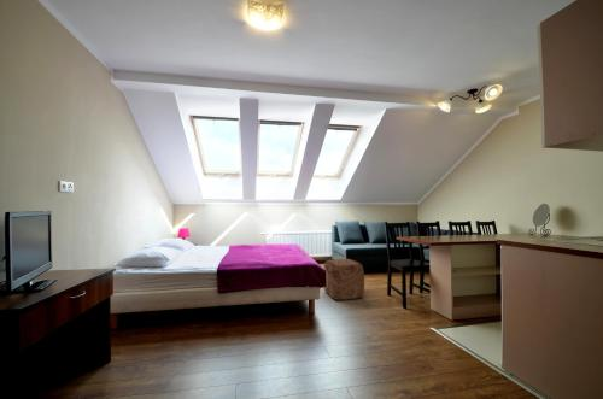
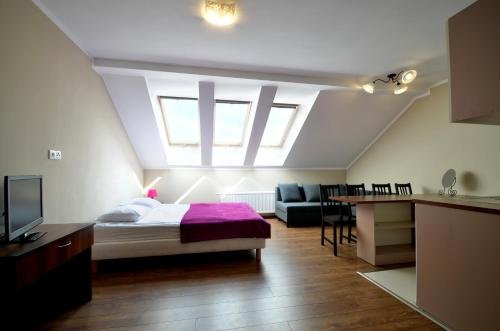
- ottoman (343, 277)
